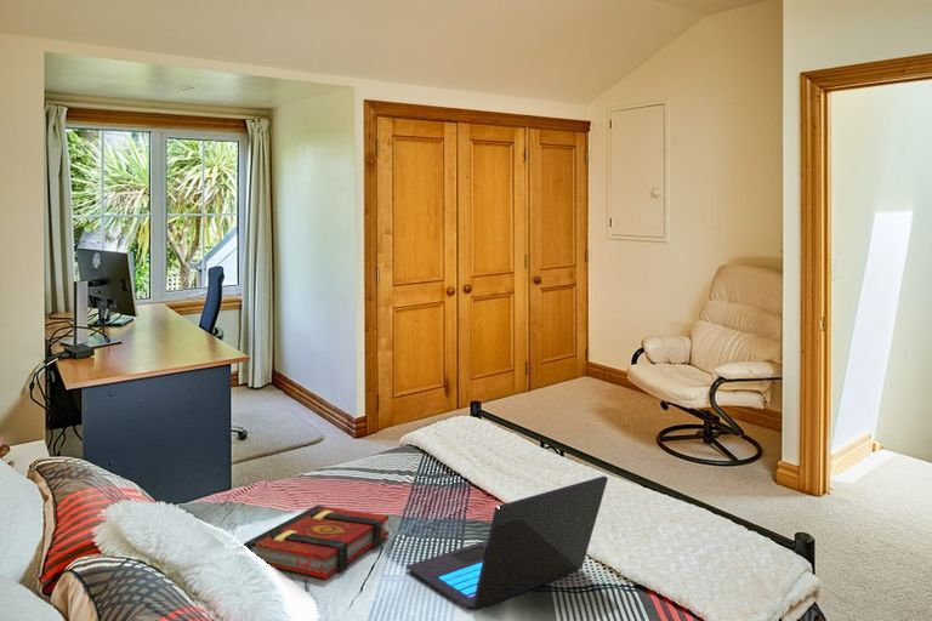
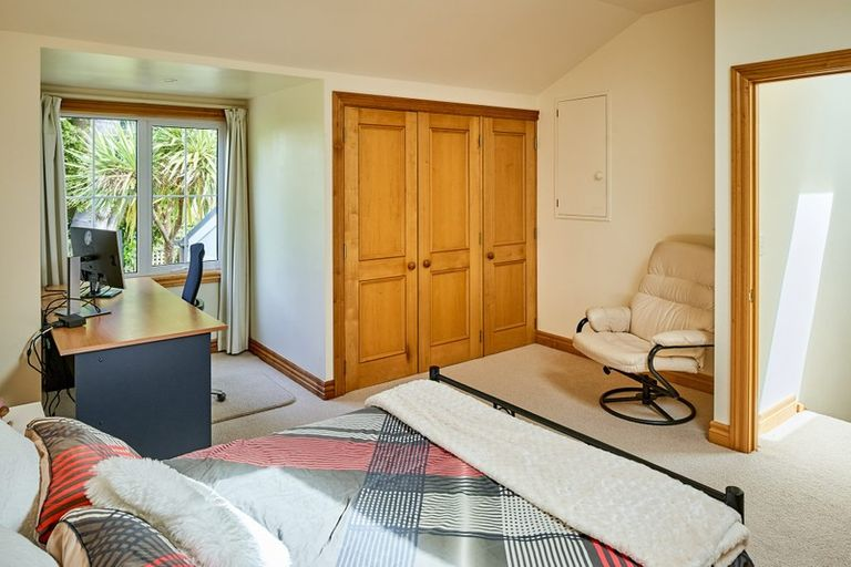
- book (319, 536)
- laptop (505, 524)
